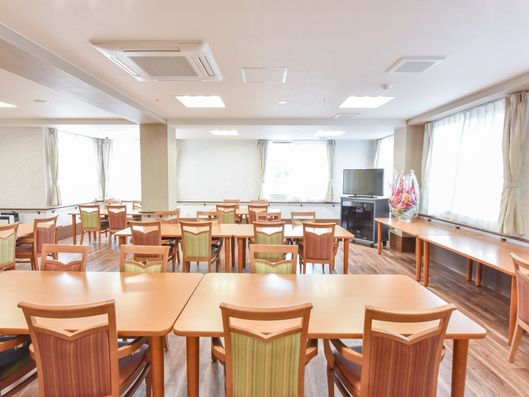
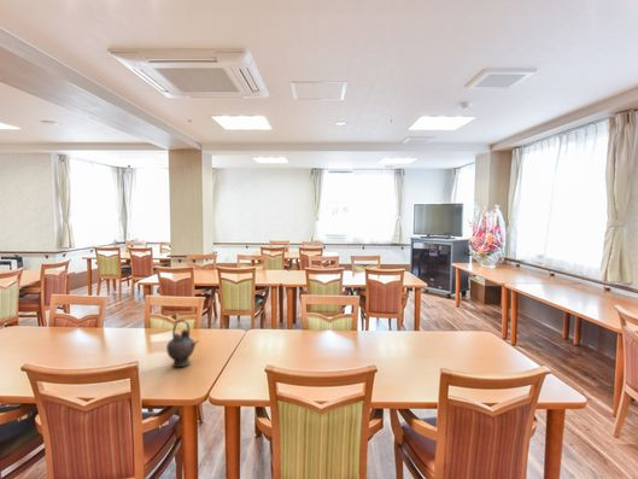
+ teapot (183, 341)
